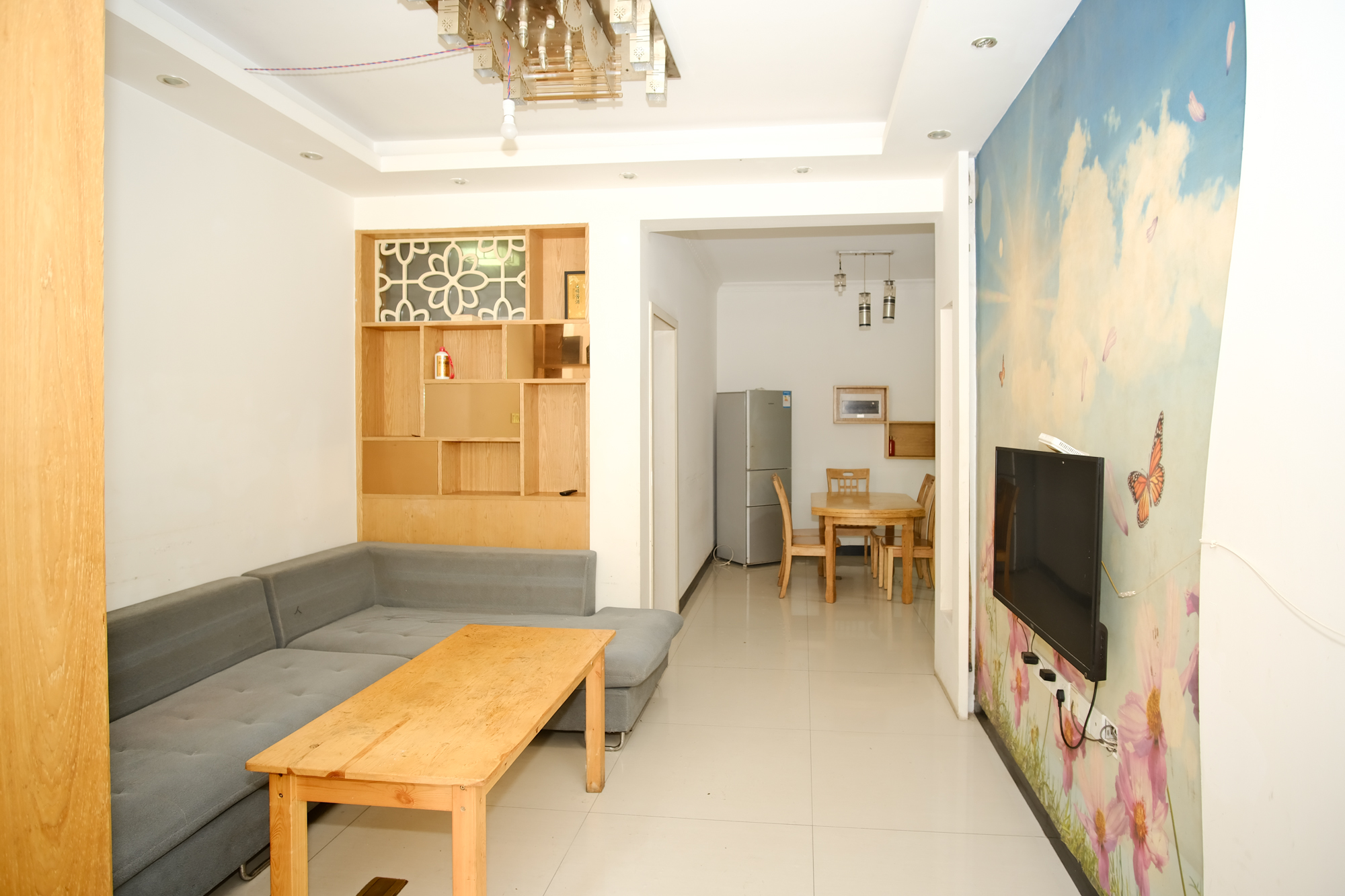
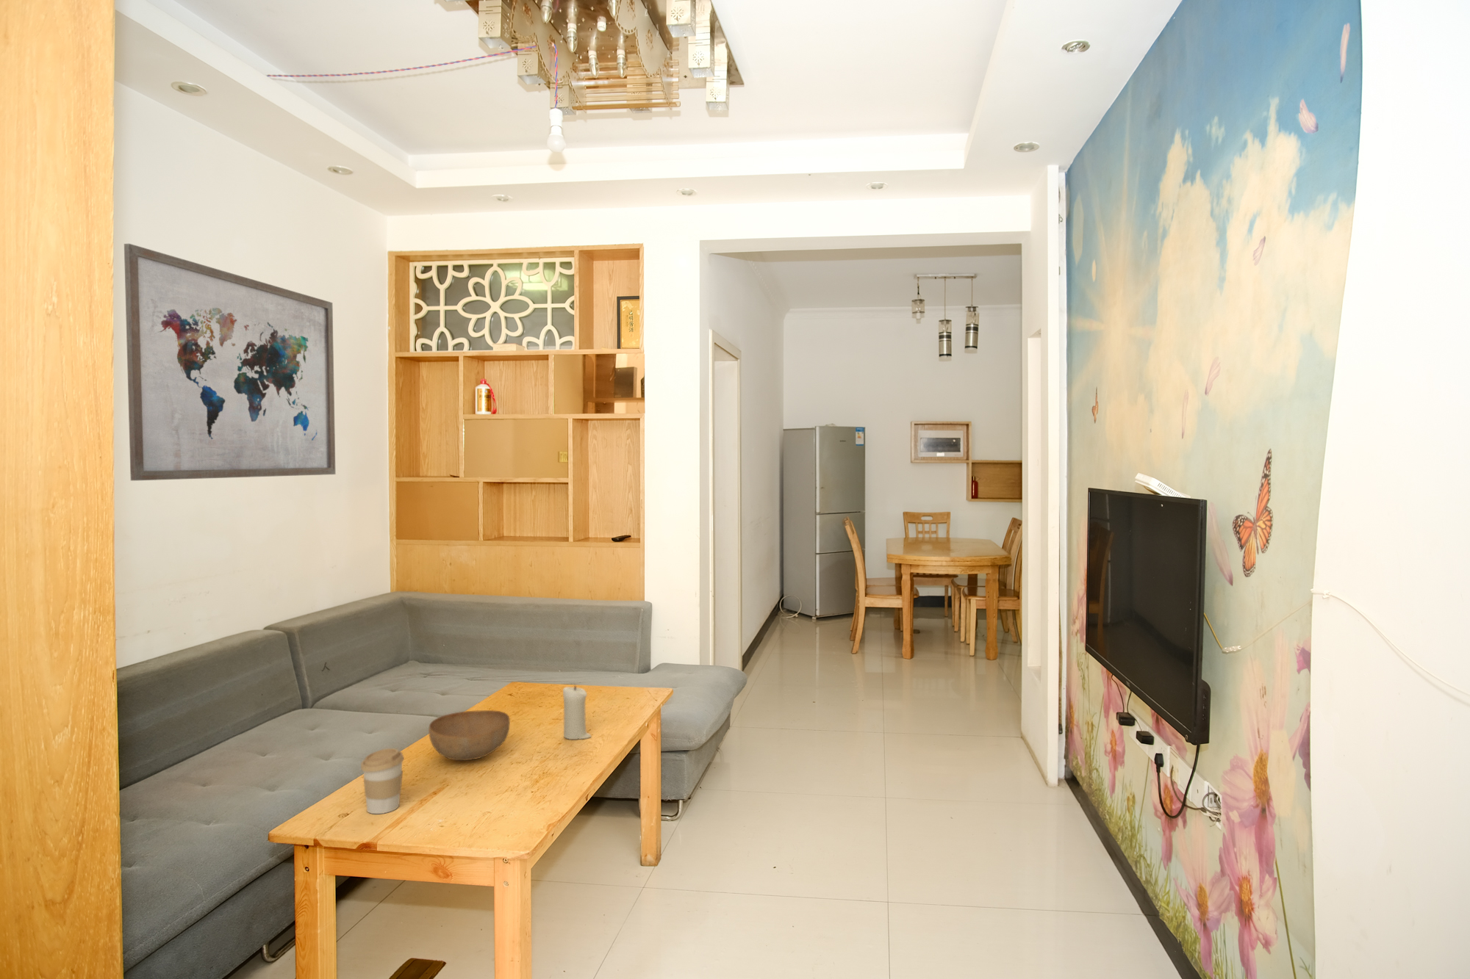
+ bowl (470, 738)
+ coffee cup (383, 780)
+ wall art (247, 377)
+ candle (576, 710)
